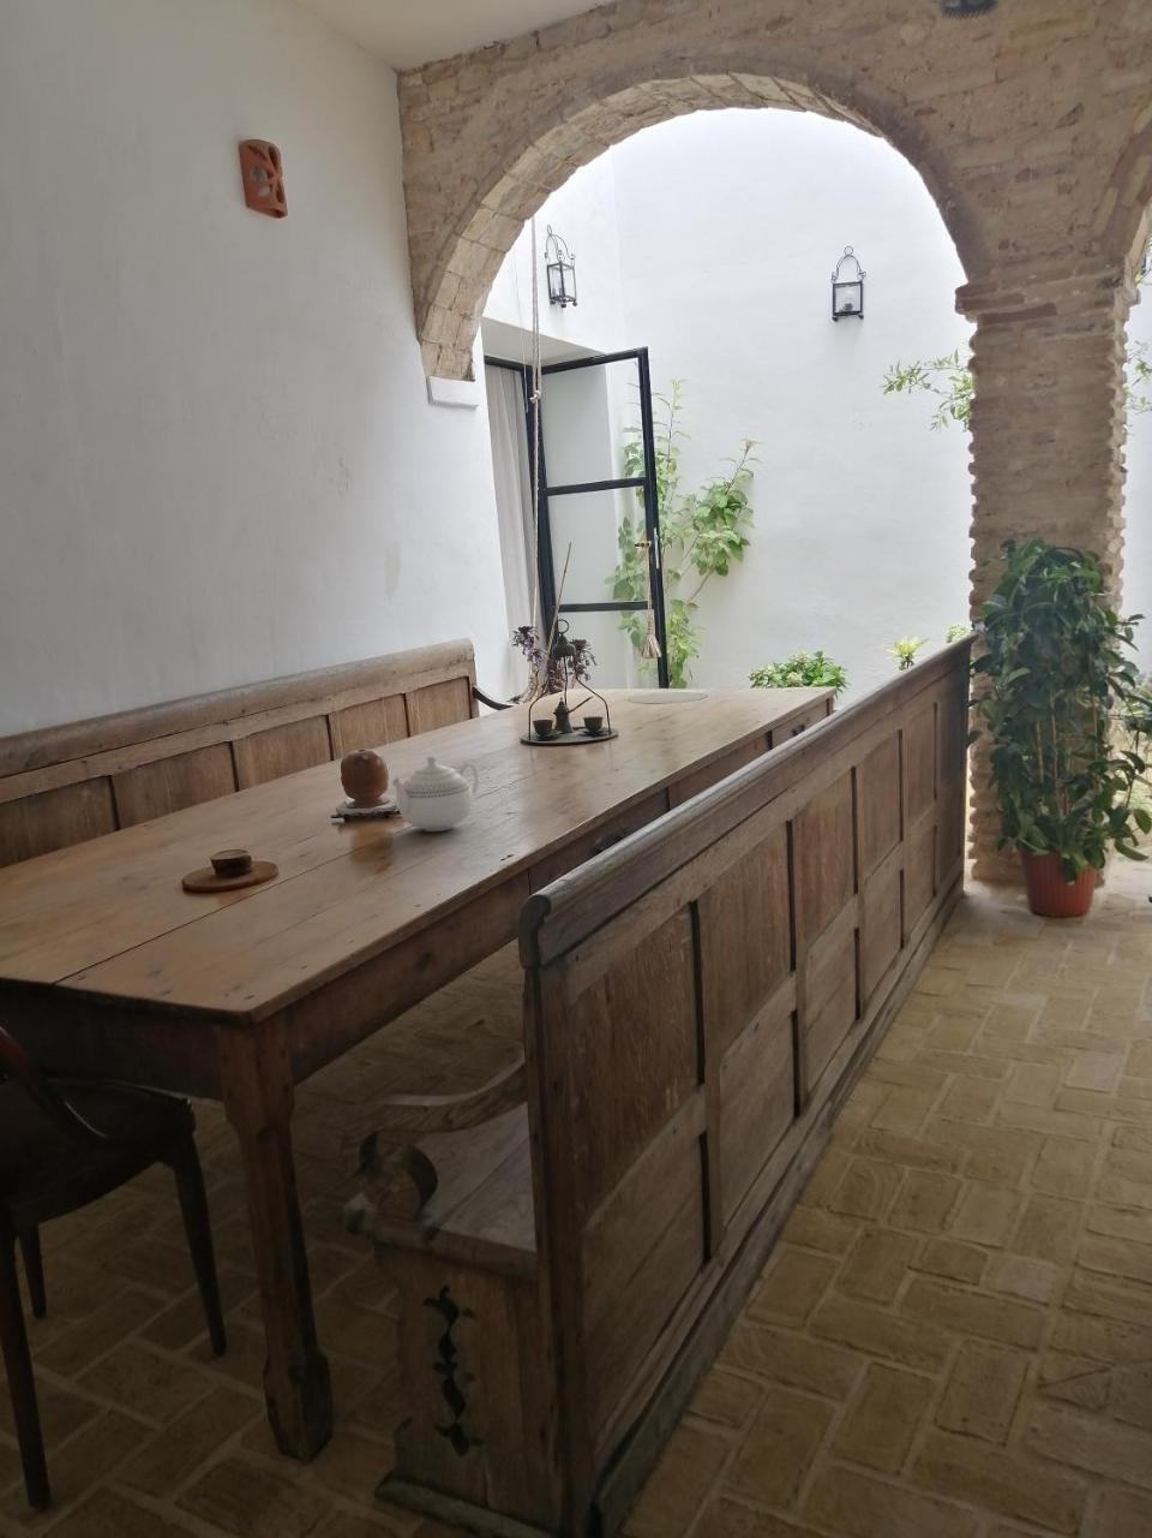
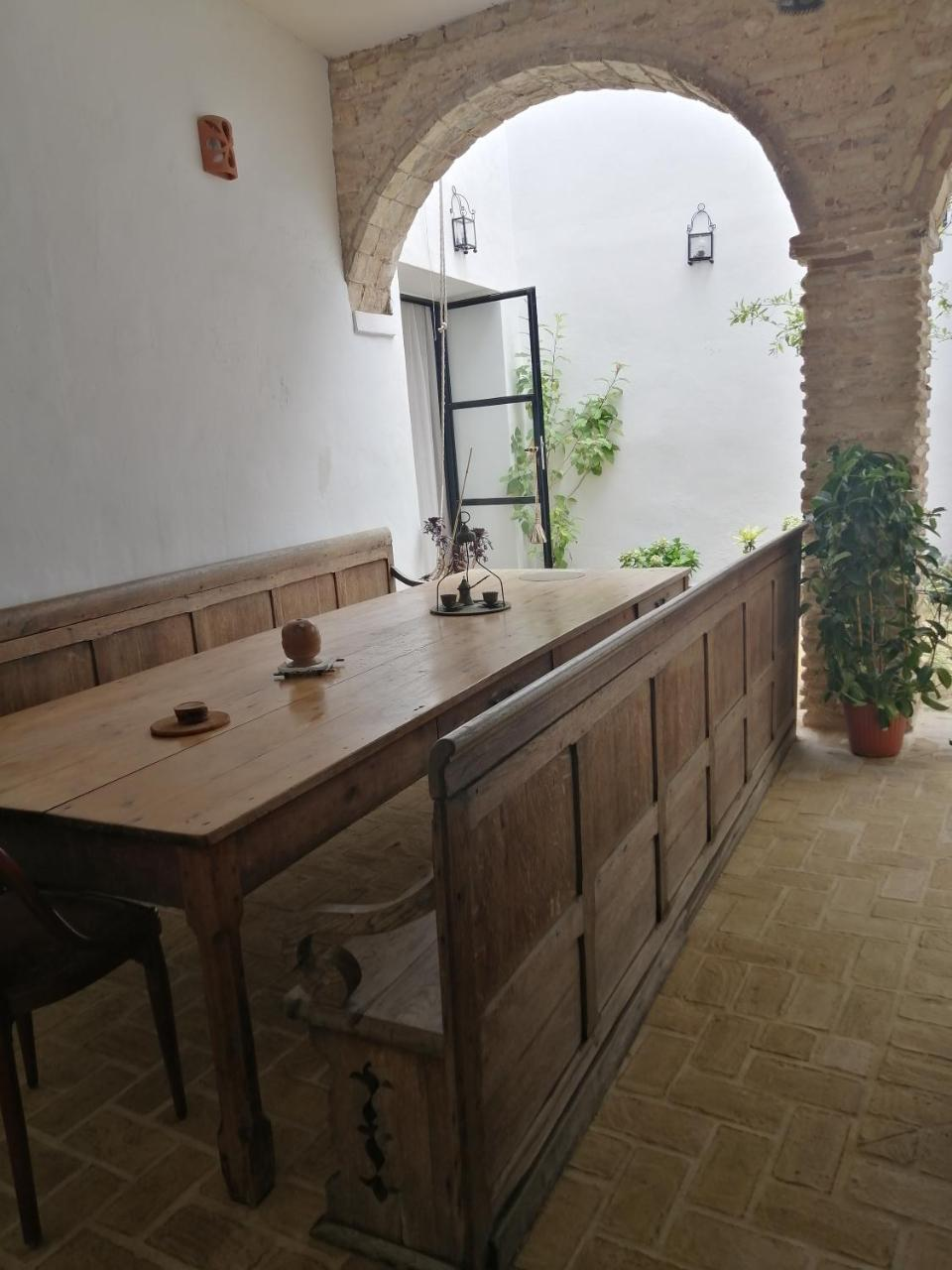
- teapot (436, 791)
